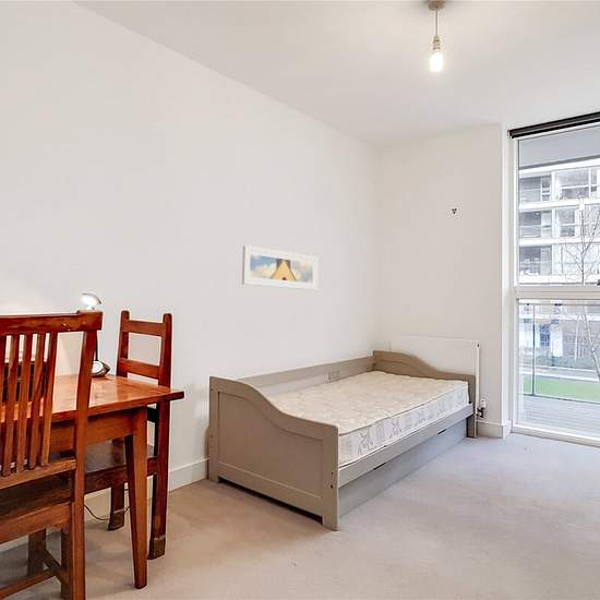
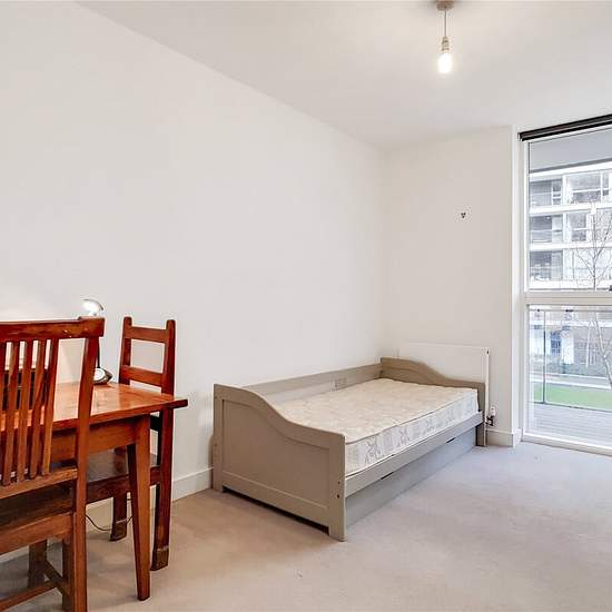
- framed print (283, 269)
